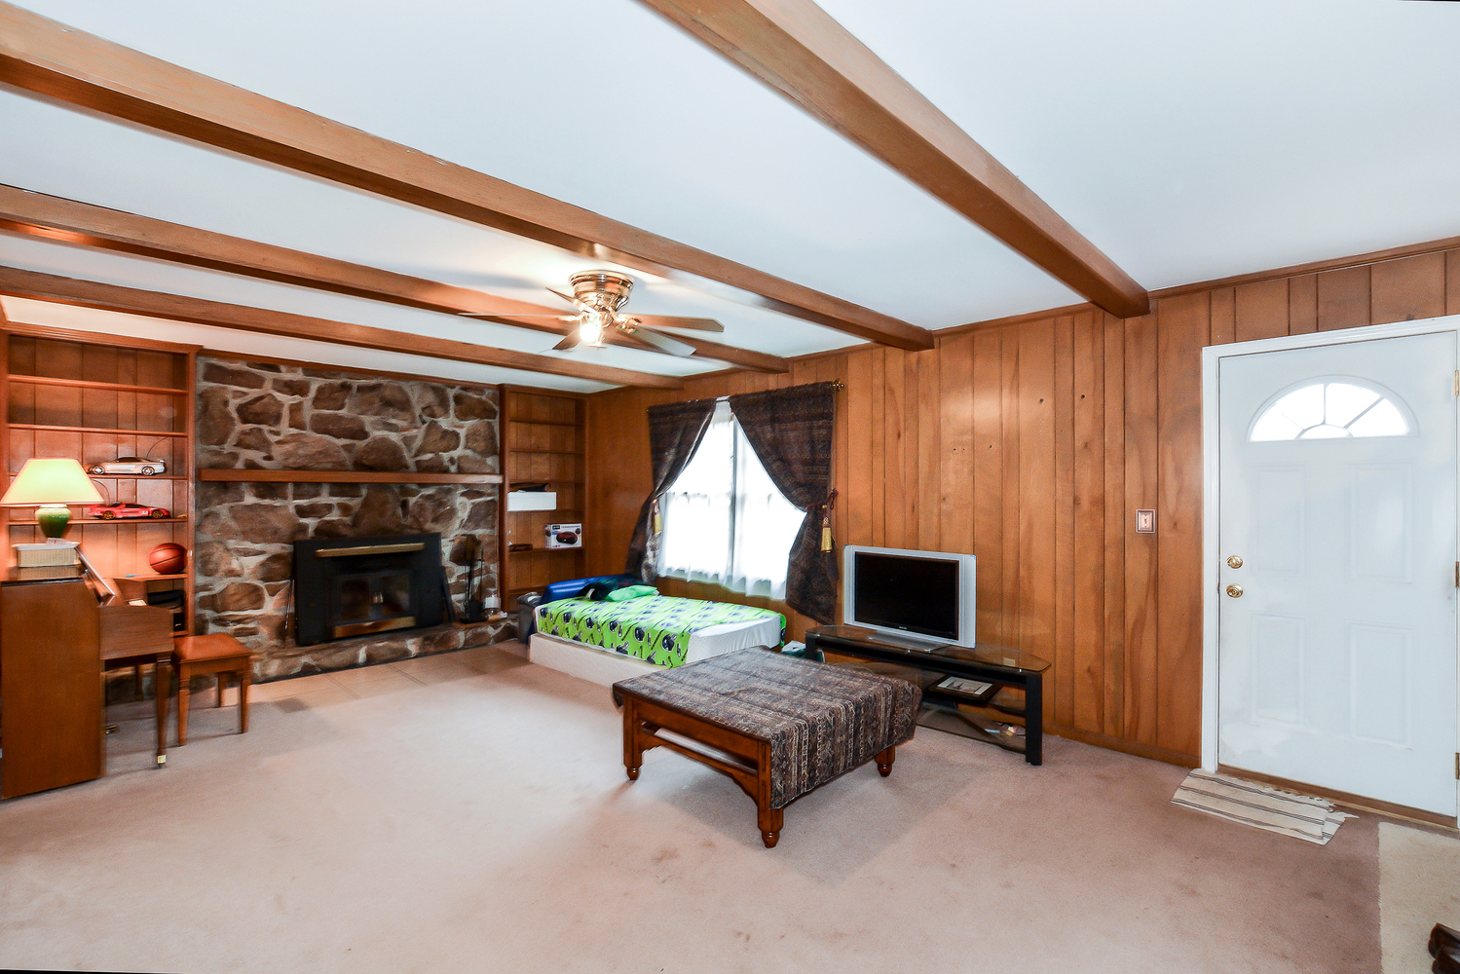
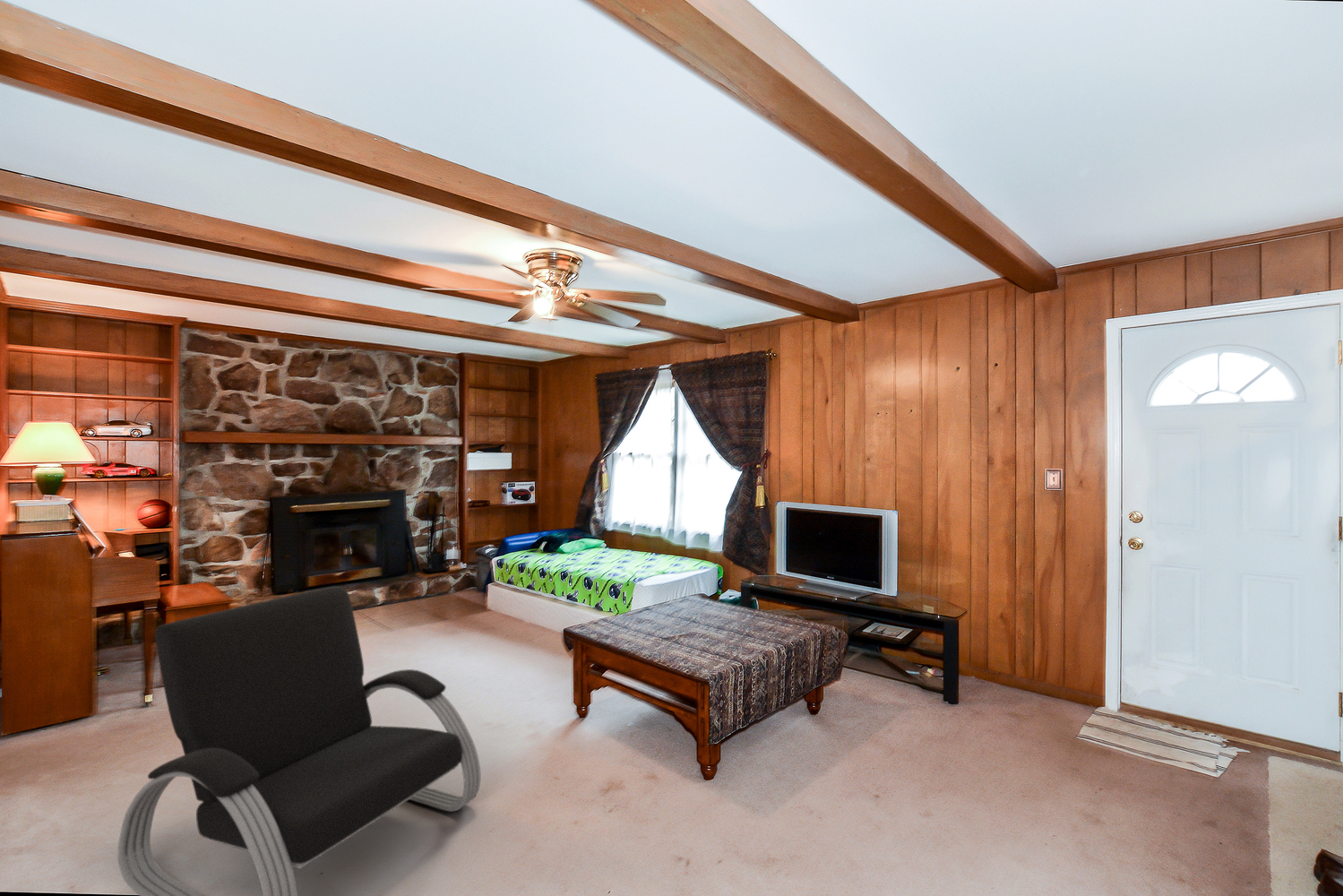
+ armchair (318, 728)
